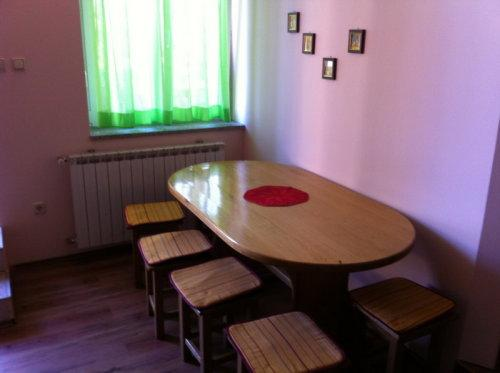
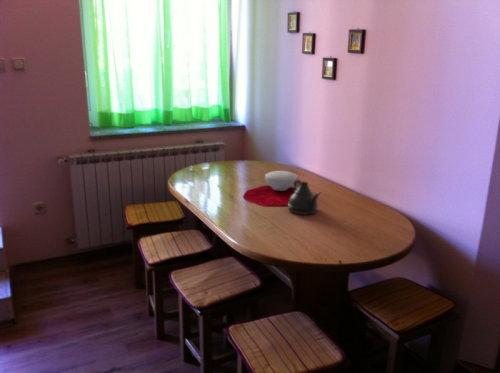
+ teapot (306, 198)
+ bowl (280, 180)
